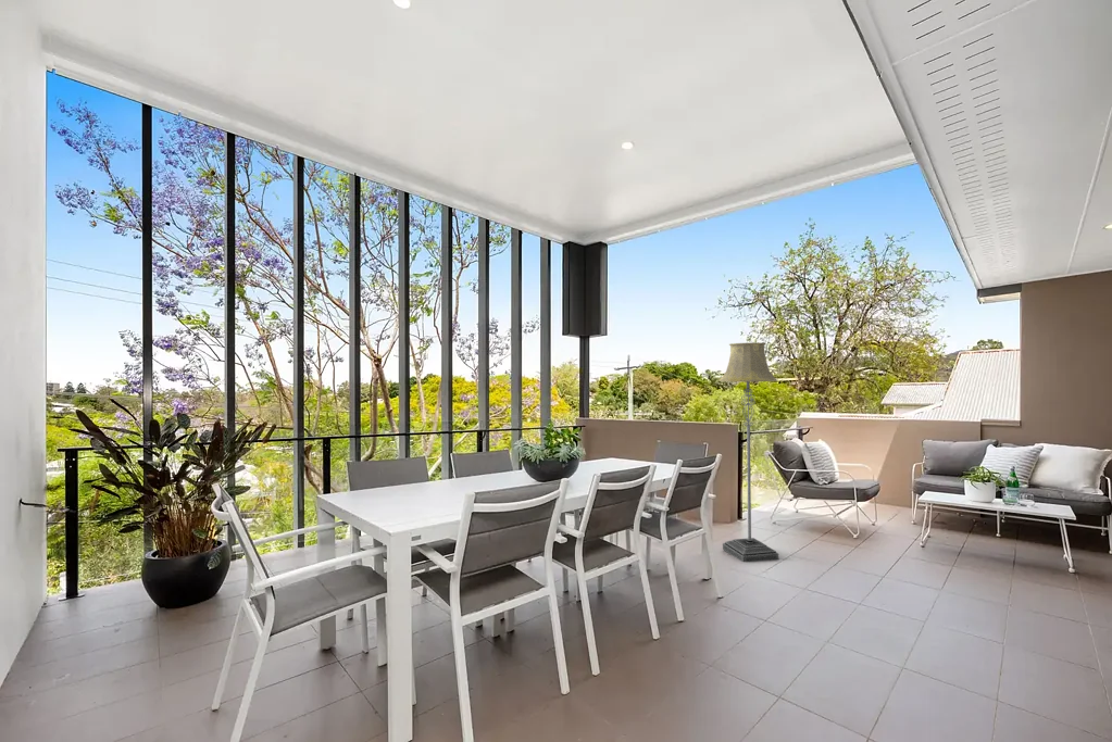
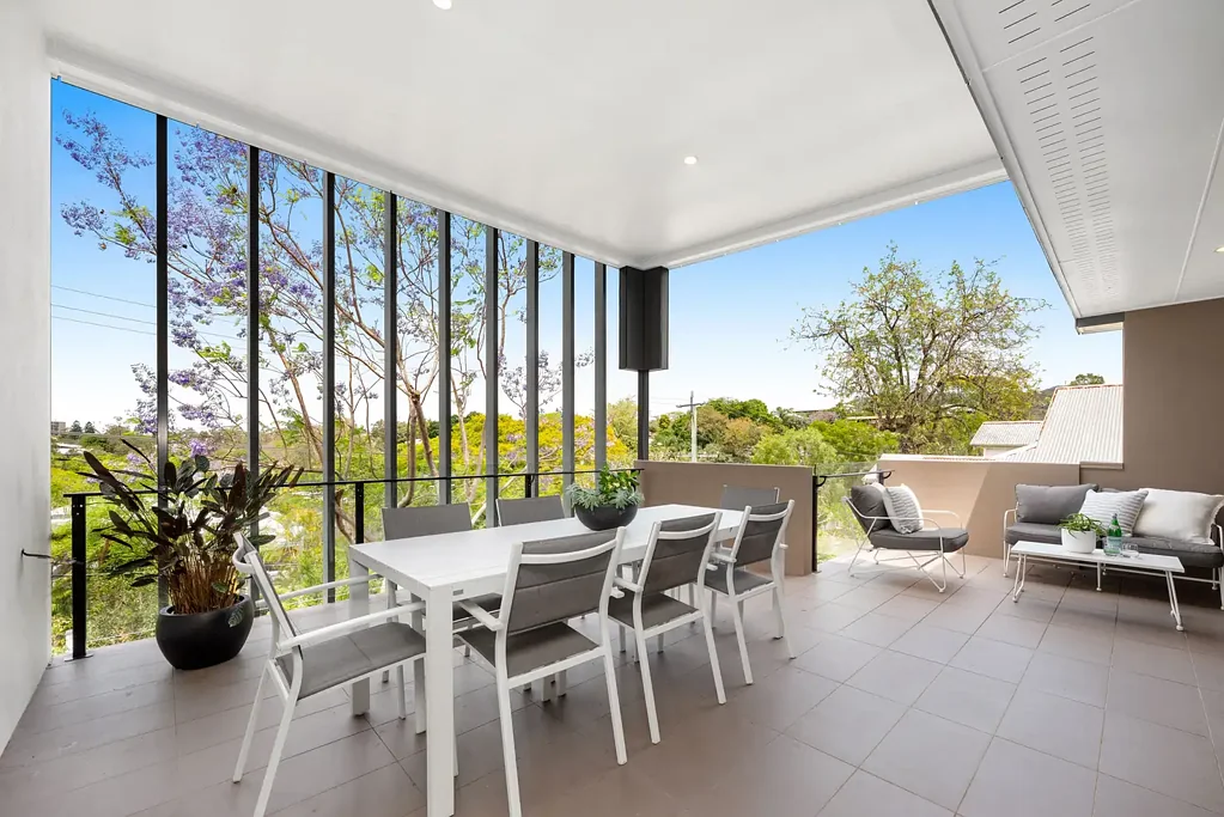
- floor lamp (748, 449)
